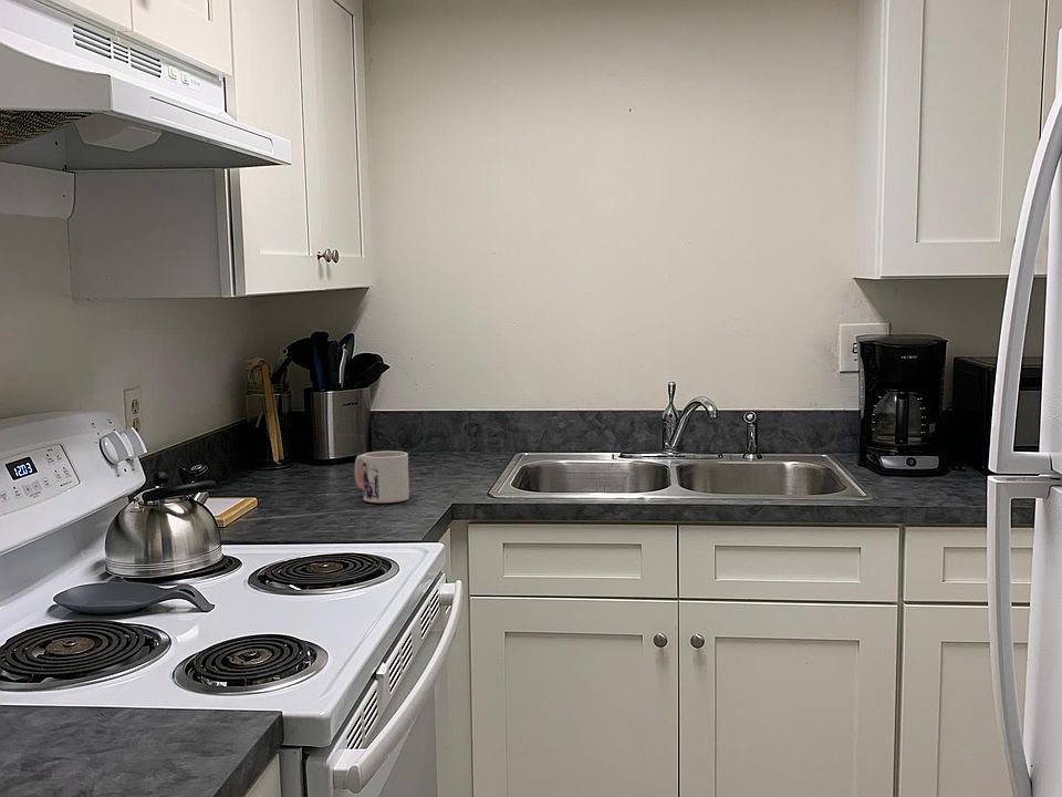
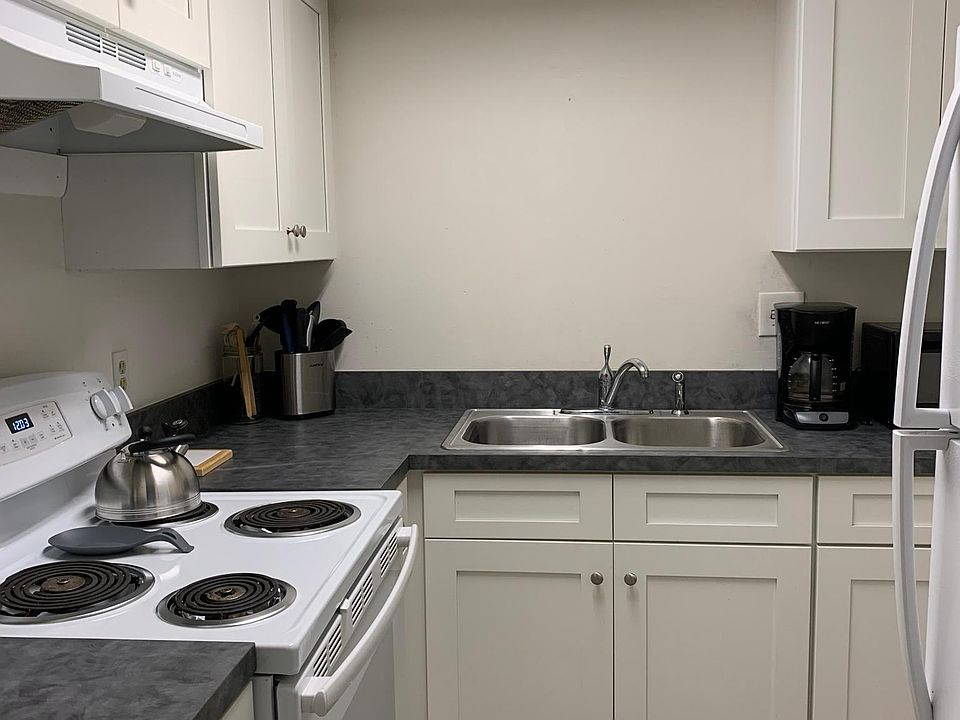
- mug (379, 475)
